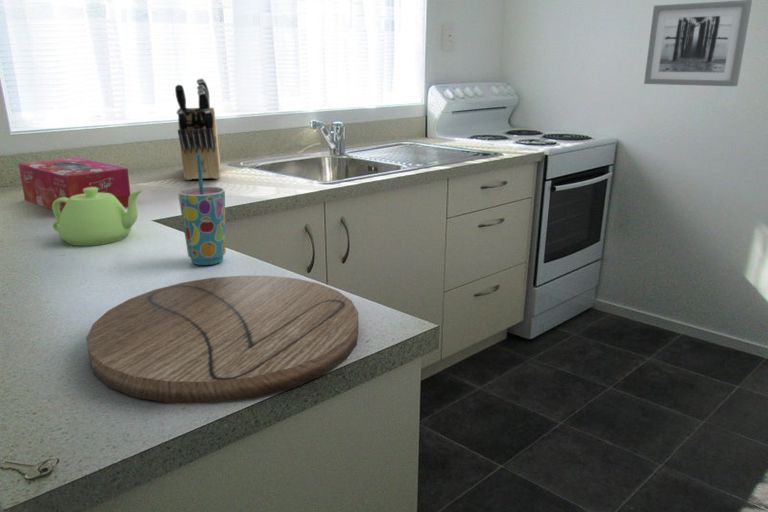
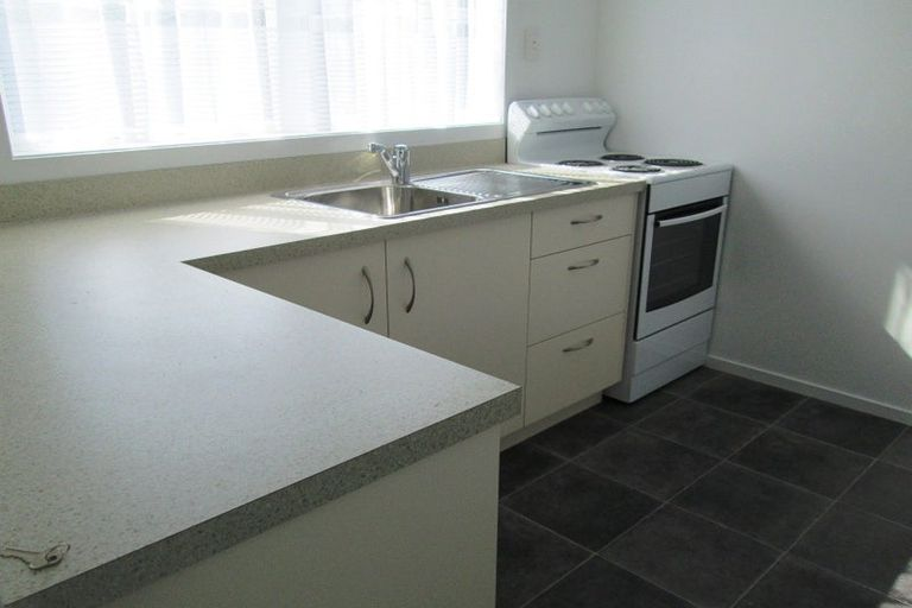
- cup (203, 209)
- teapot (98, 213)
- wall art (694, 44)
- cutting board (229, 327)
- knife block (198, 127)
- tissue box (74, 184)
